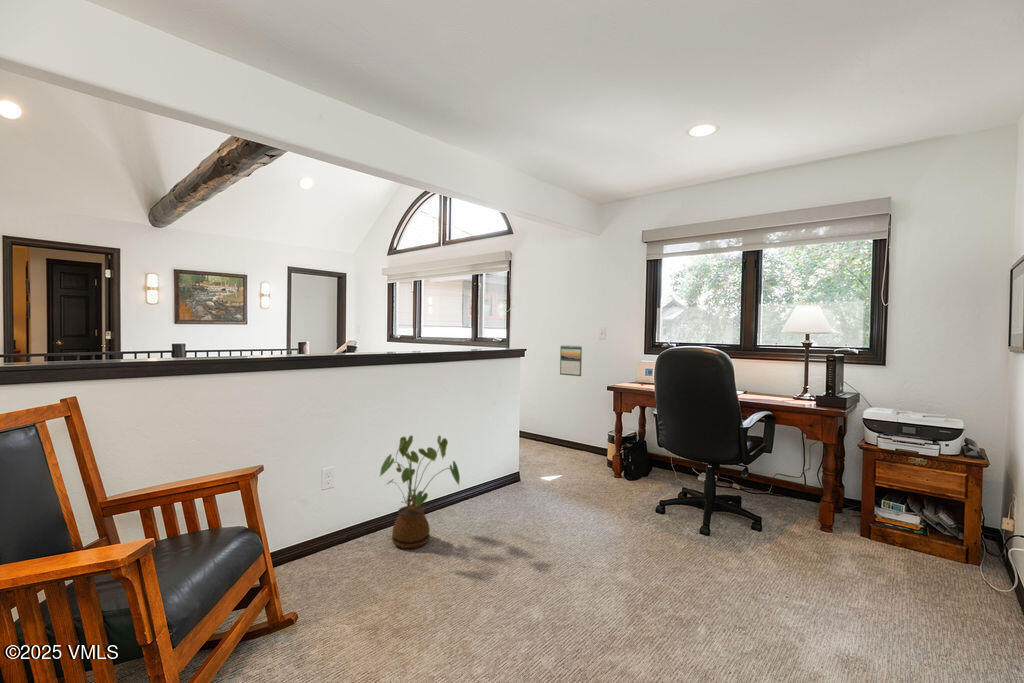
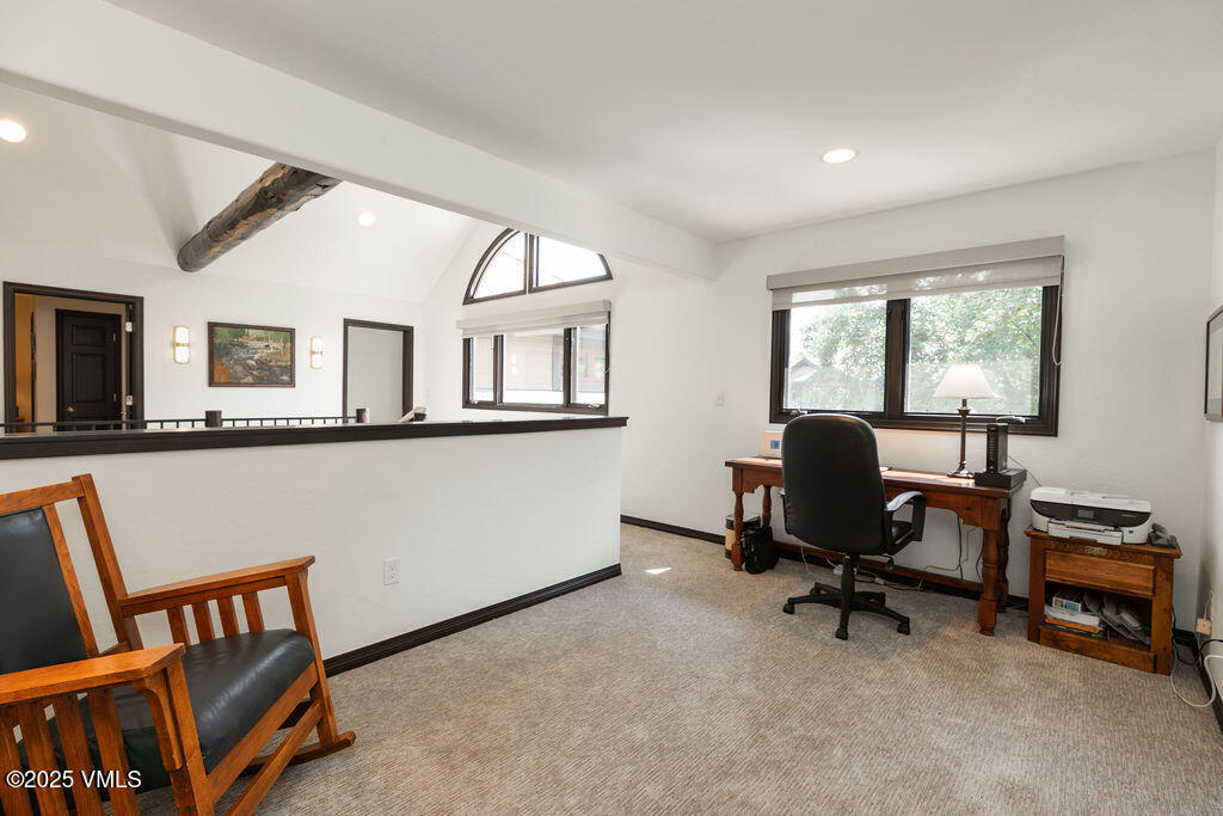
- calendar (570, 360)
- house plant (419, 491)
